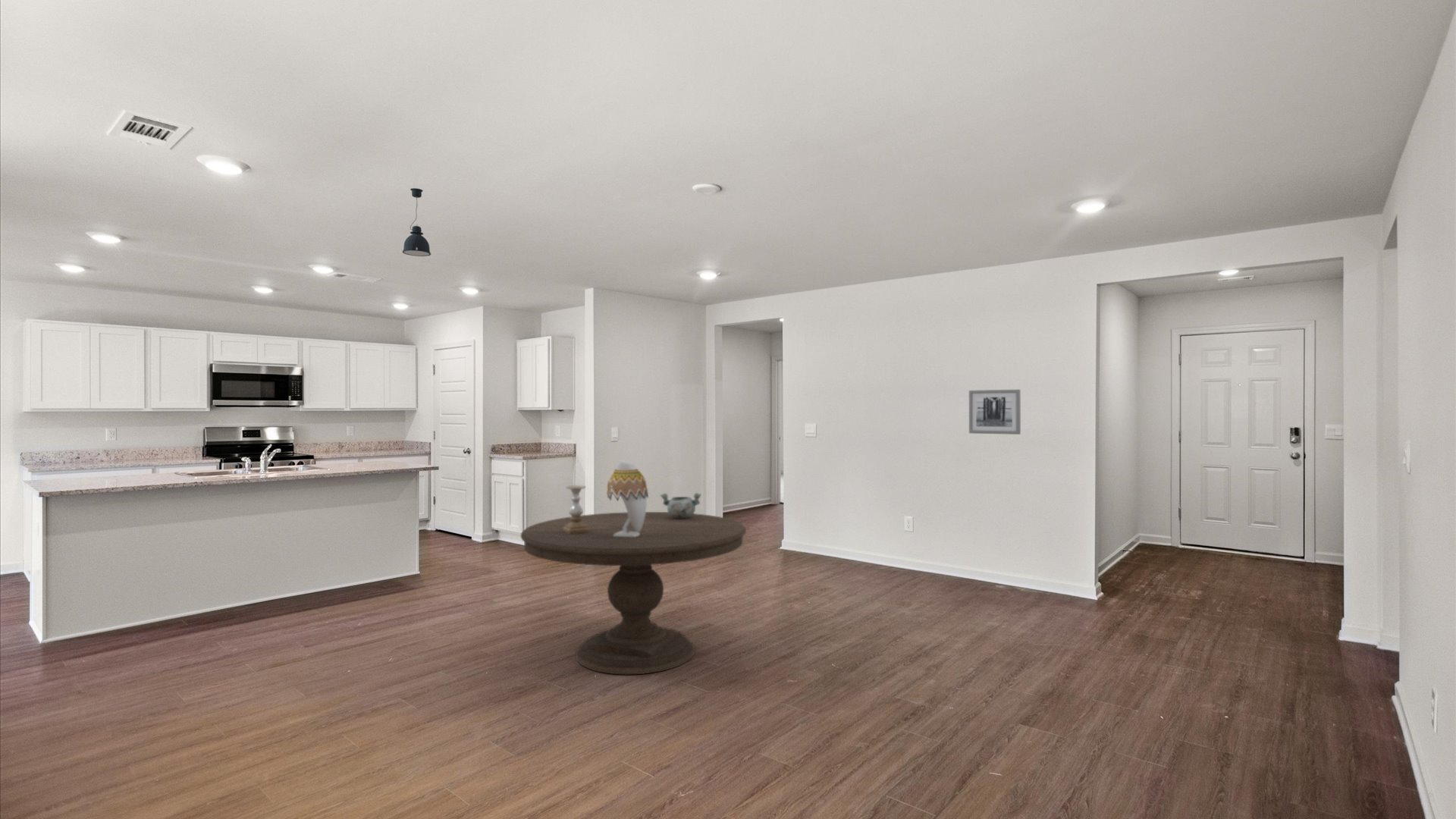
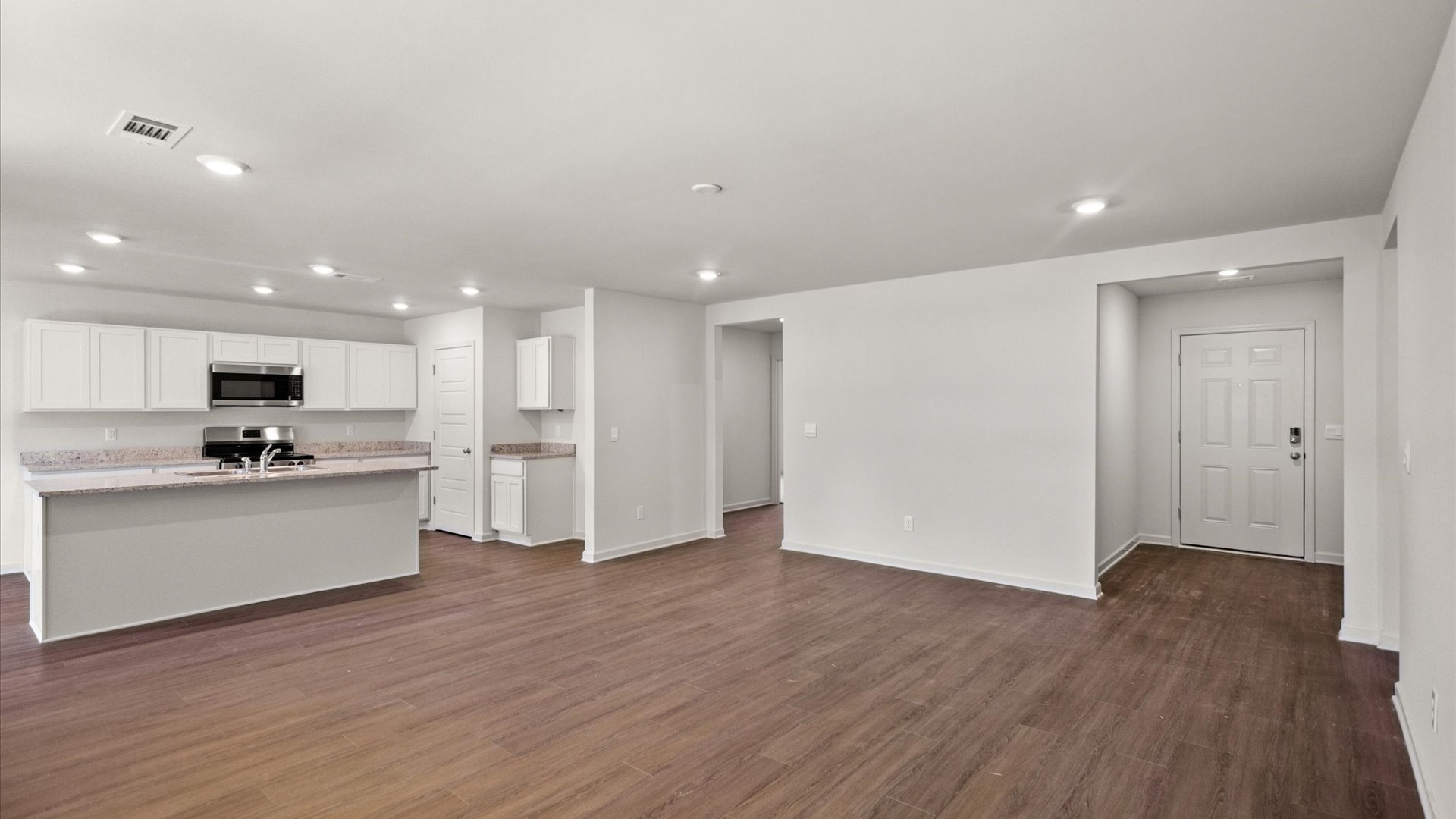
- wall art (993, 412)
- candle holder (576, 508)
- decorative bowl (680, 504)
- pendant light (416, 221)
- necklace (628, 497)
- dining table (635, 590)
